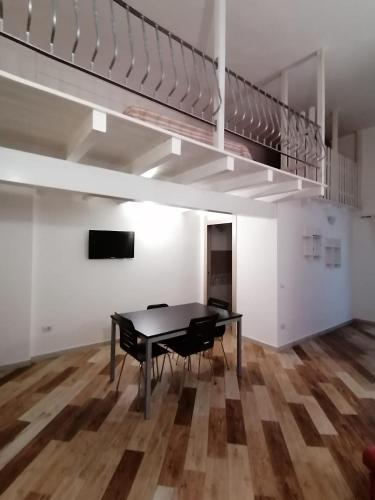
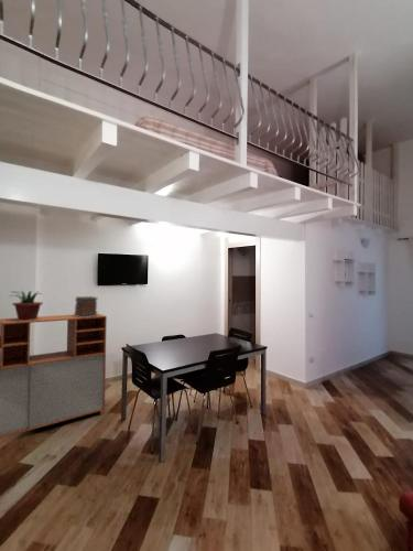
+ book stack (86, 305)
+ storage cabinet (37, 371)
+ potted plant (25, 304)
